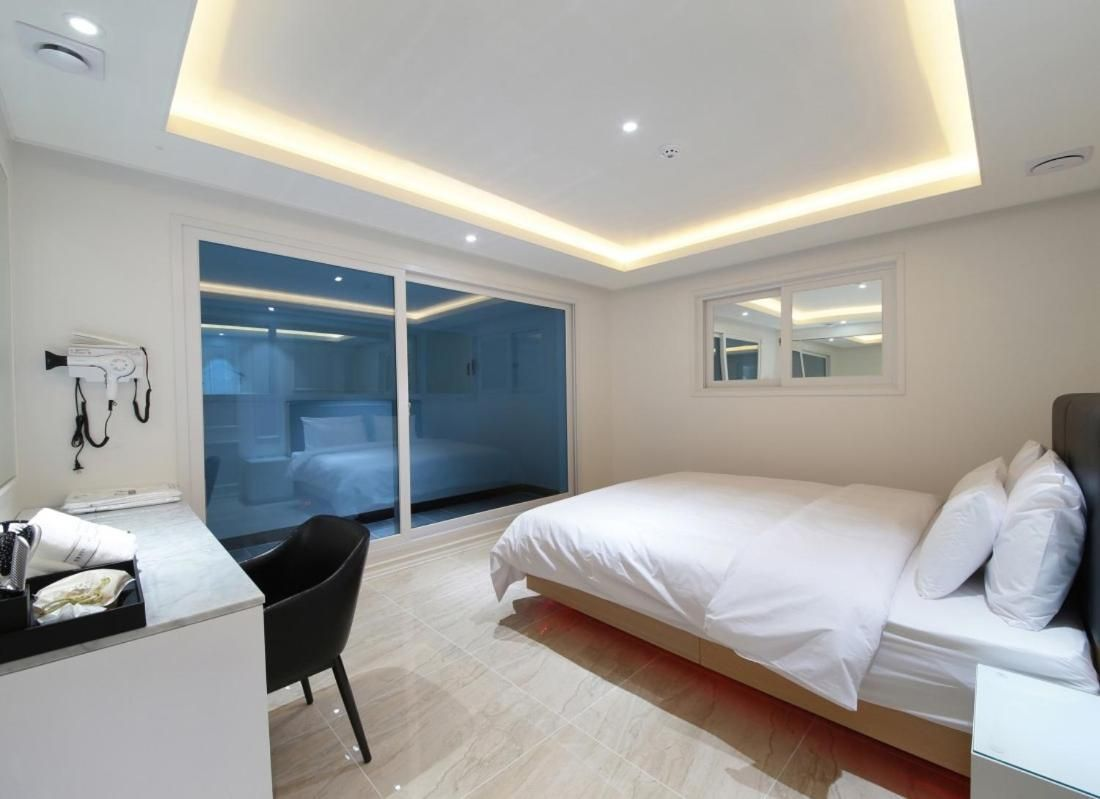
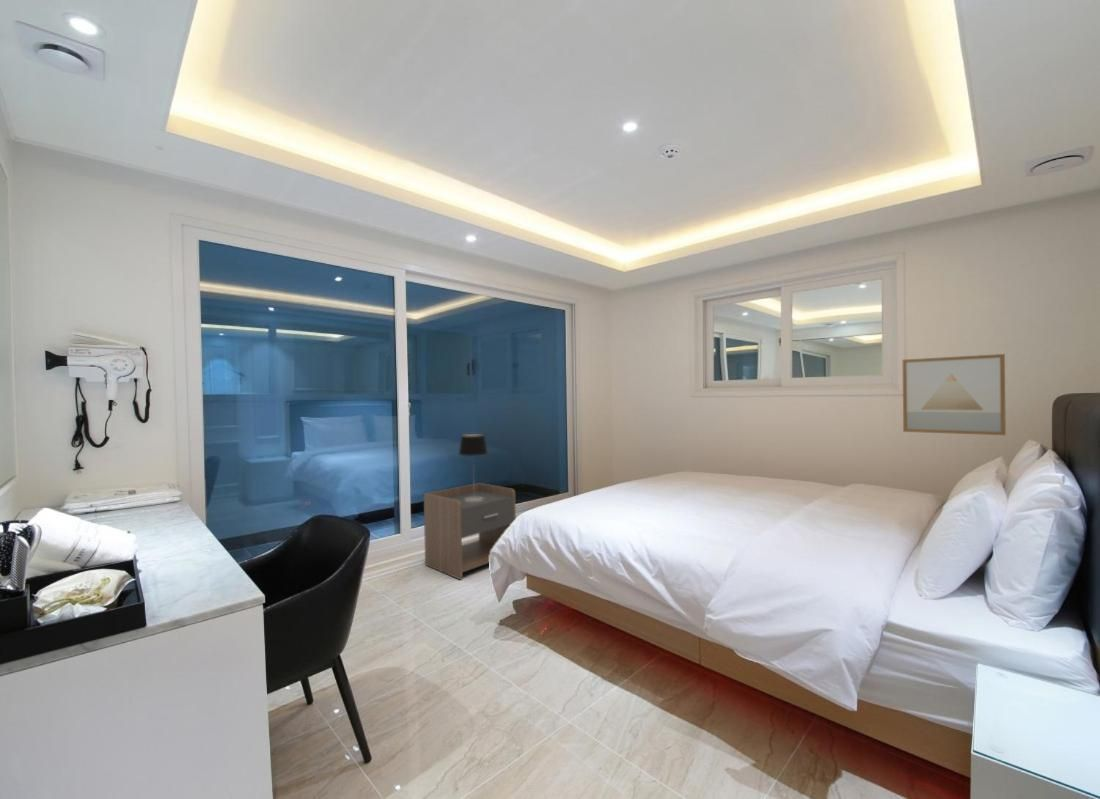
+ table lamp (473, 467)
+ nightstand (471, 526)
+ wall art (951, 395)
